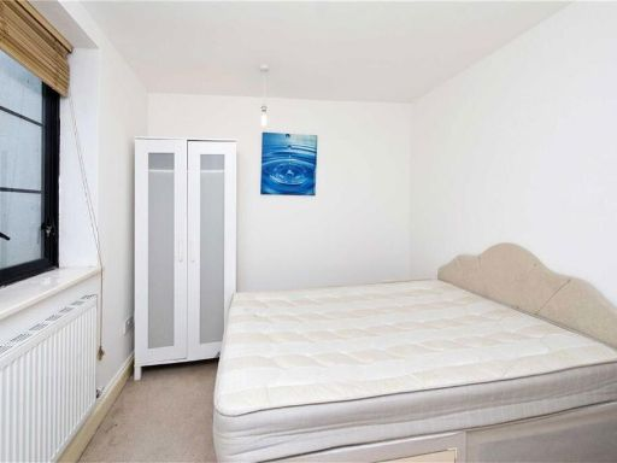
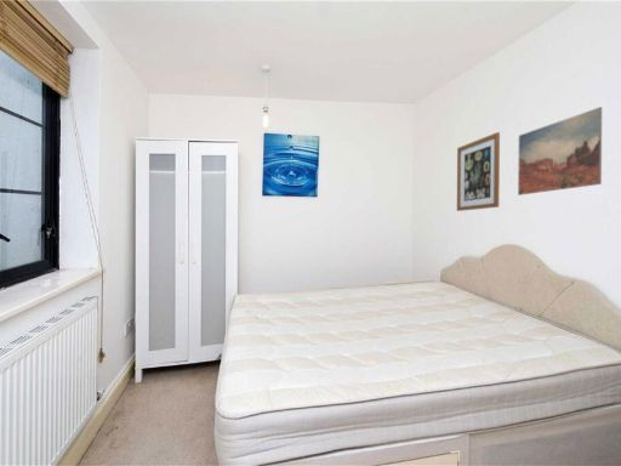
+ wall art (554, 157)
+ wall art (475, 175)
